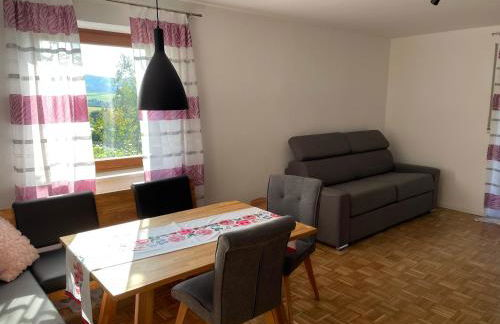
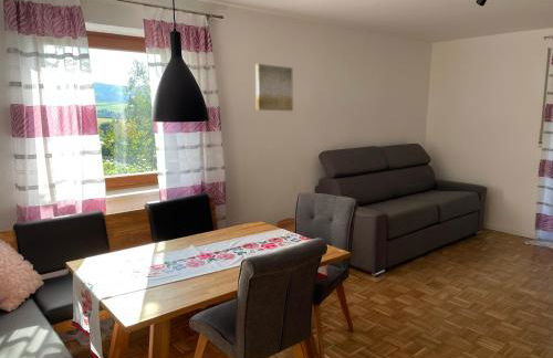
+ wall art (274, 88)
